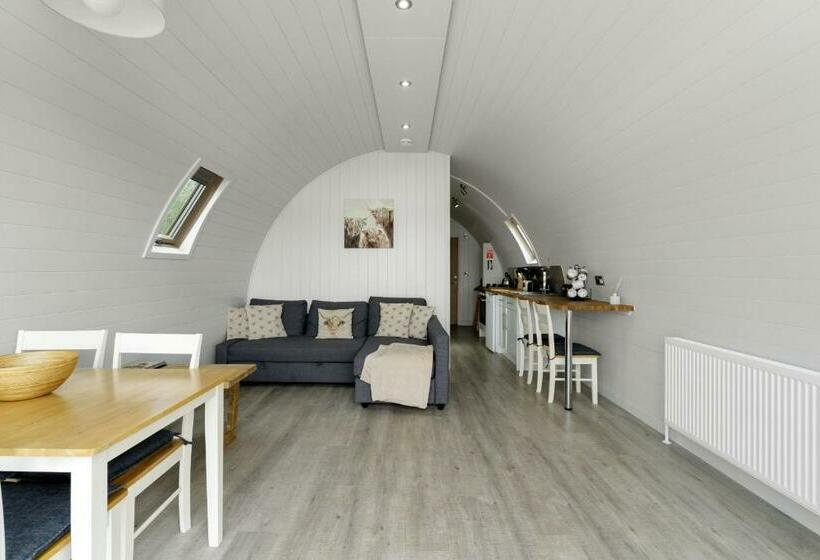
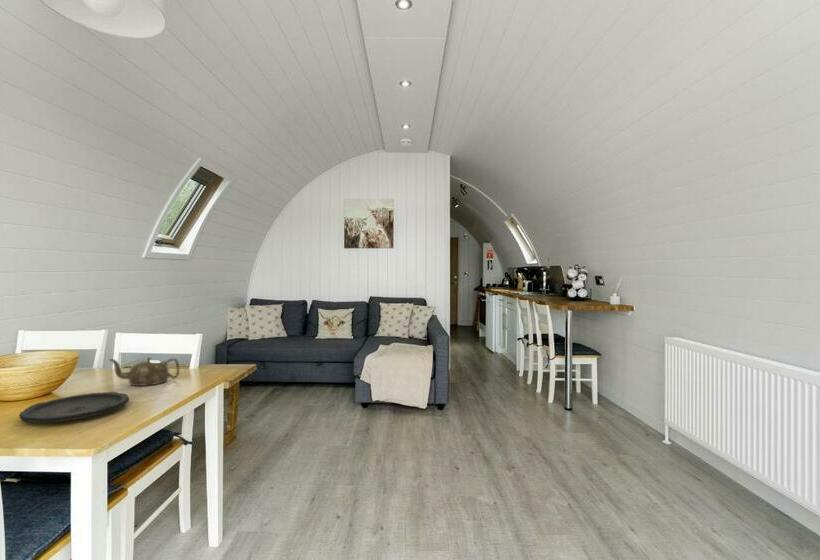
+ teapot (145, 369)
+ plate (78, 406)
